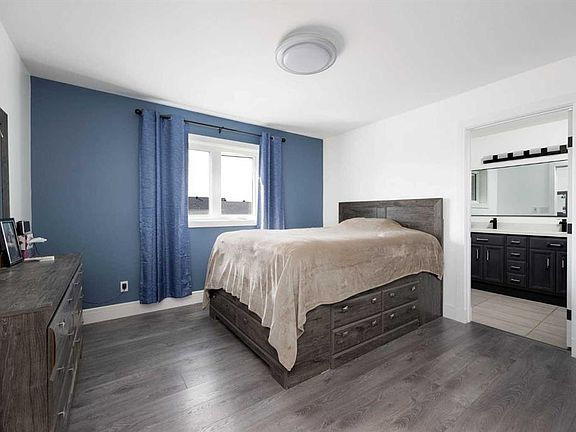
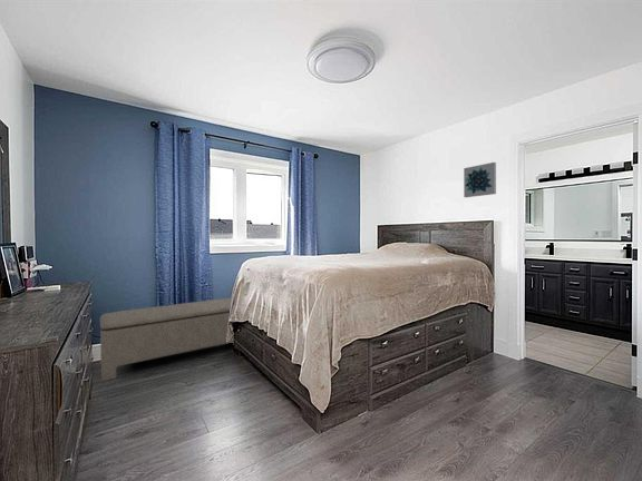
+ bench (194, 328)
+ wall art (479, 180)
